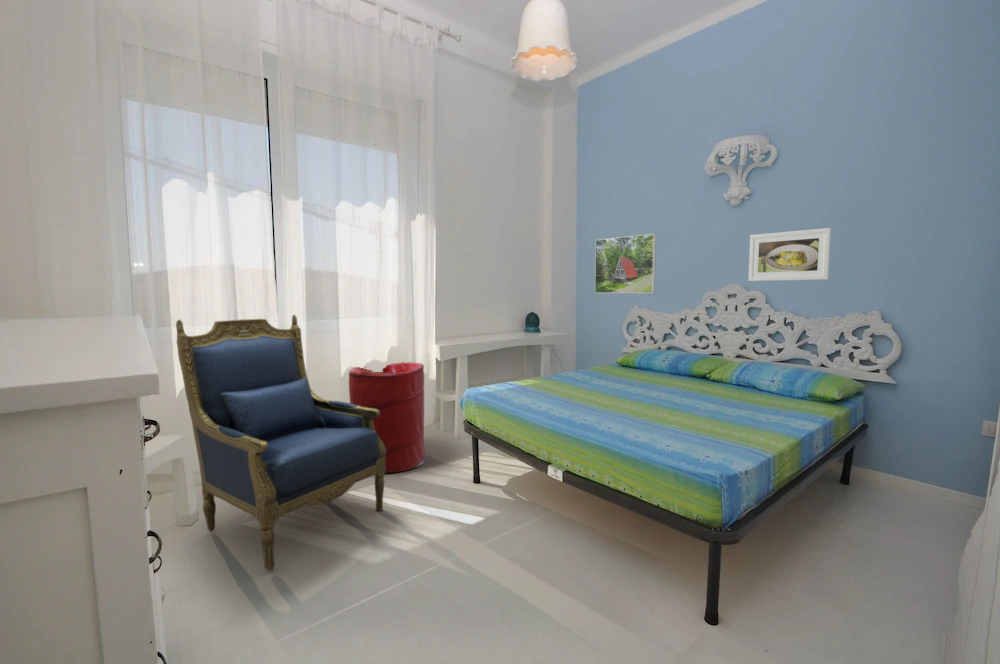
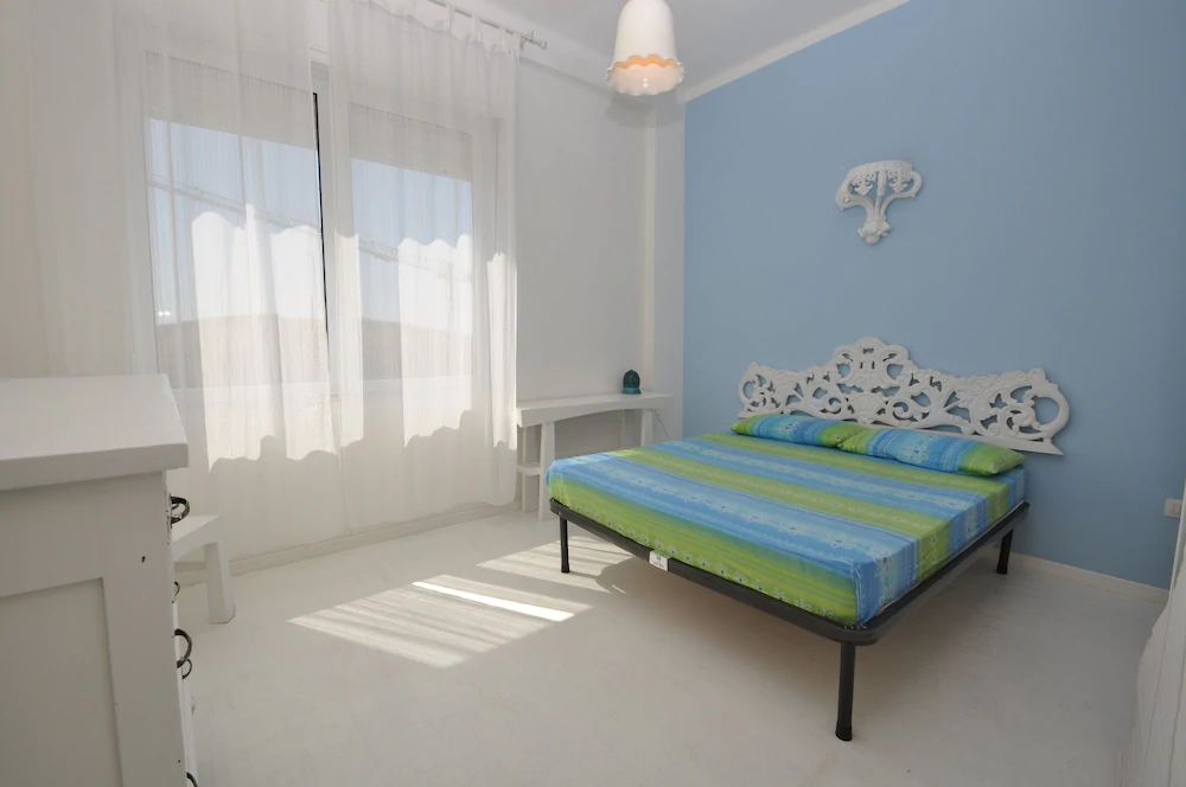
- armchair (286, 420)
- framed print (787, 256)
- laundry hamper (387, 412)
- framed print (623, 265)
